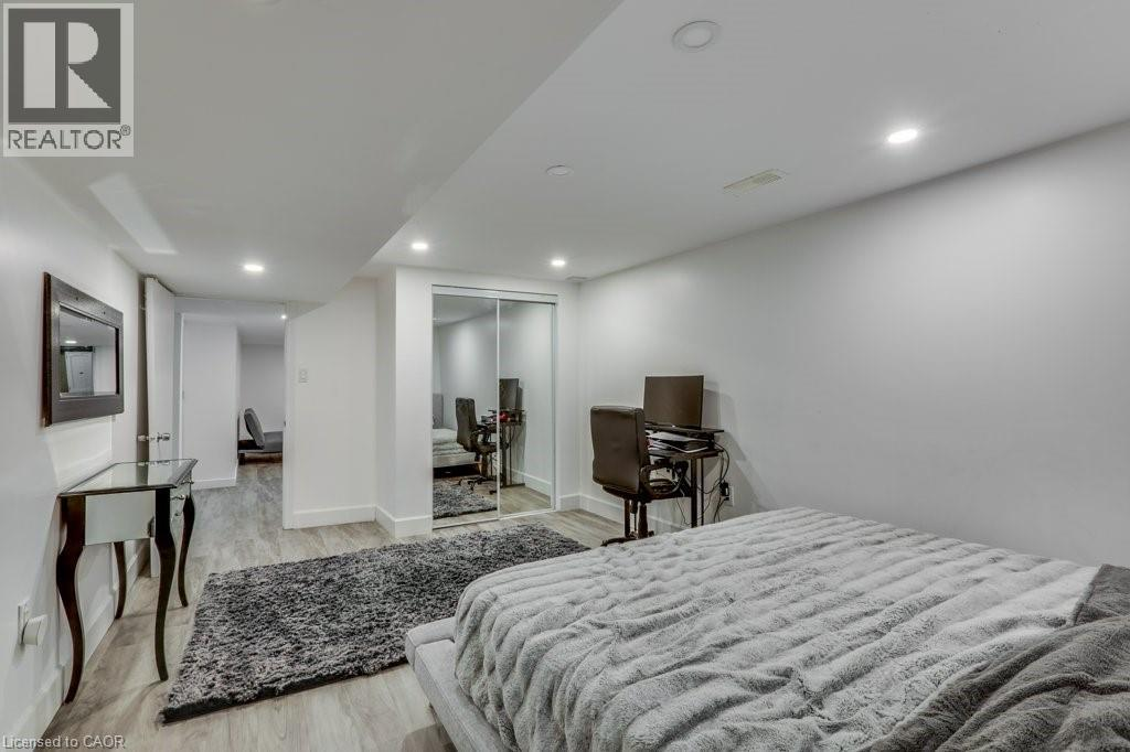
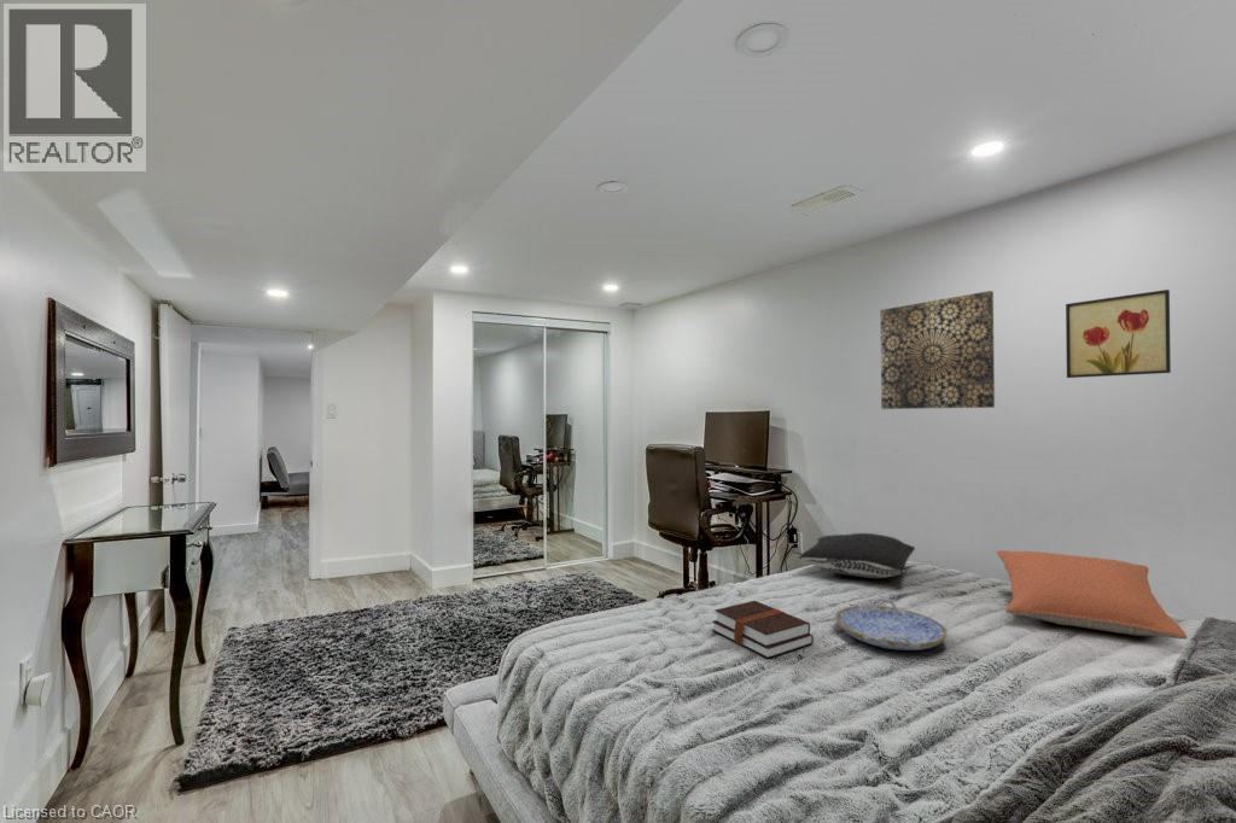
+ wall art (932, 355)
+ wall art (1115, 335)
+ pillow (1078, 589)
+ pillow (857, 553)
+ hardback book (760, 625)
+ serving tray (888, 624)
